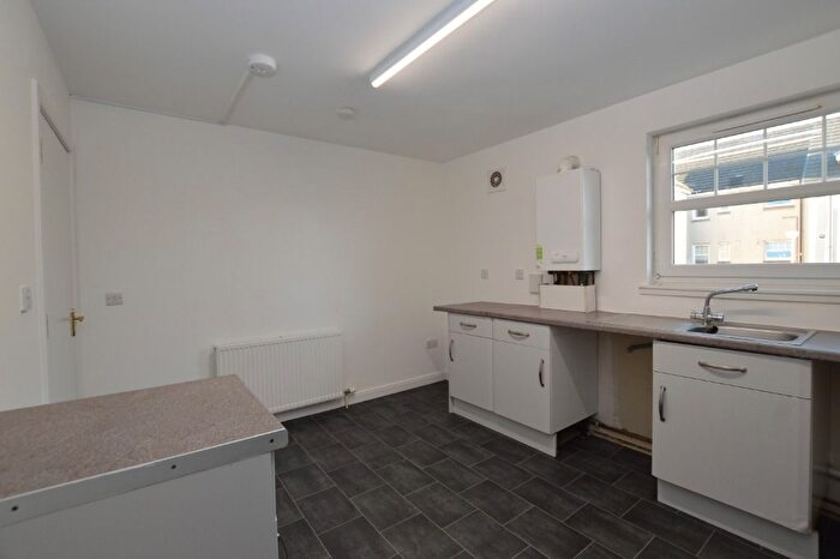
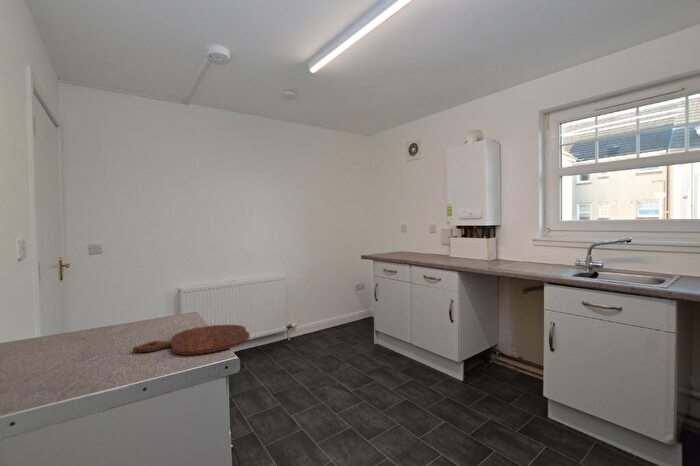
+ cutting board (194, 340)
